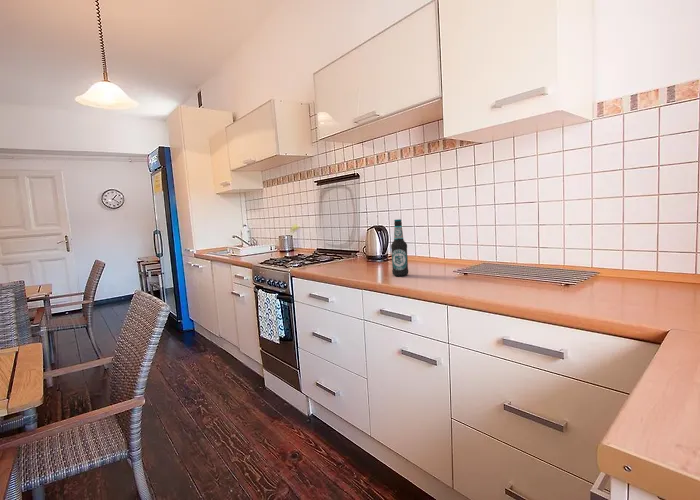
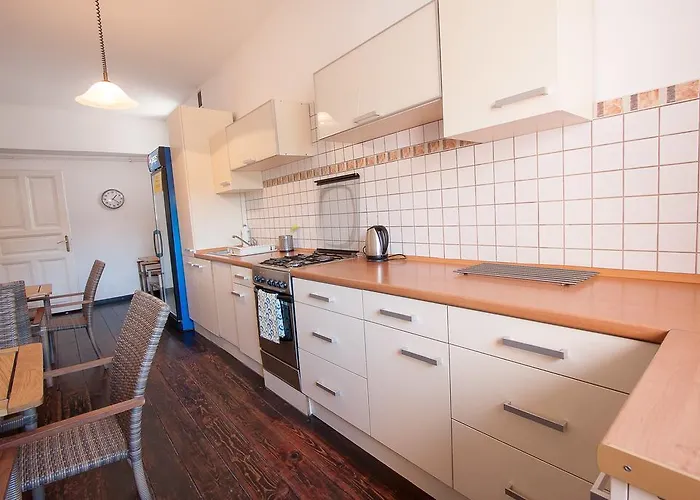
- bottle (399, 247)
